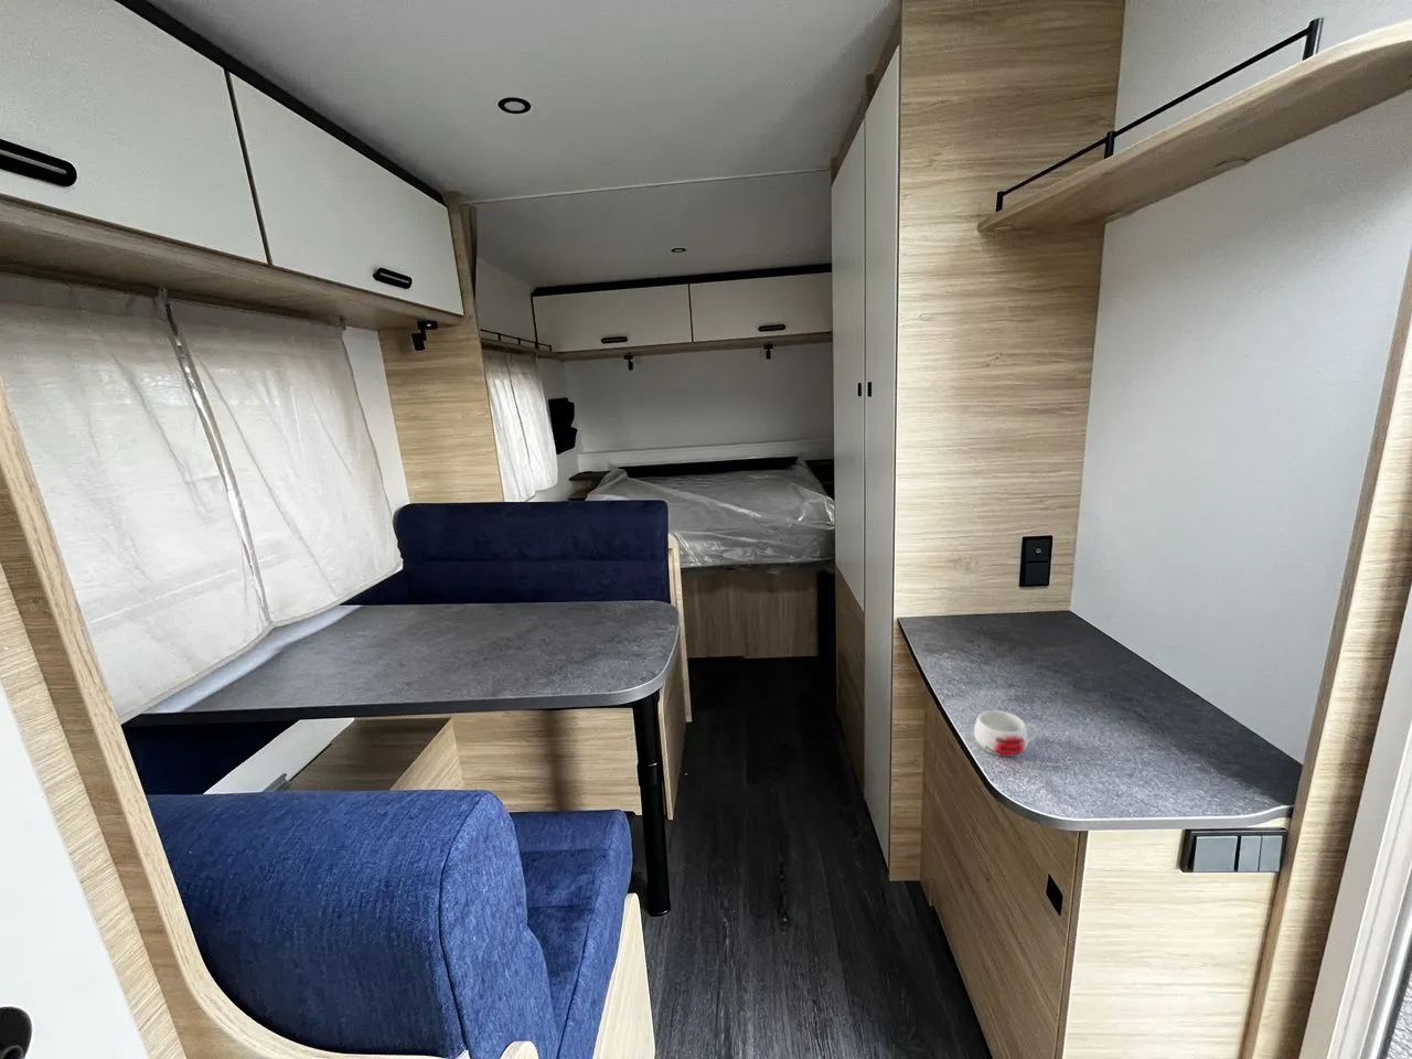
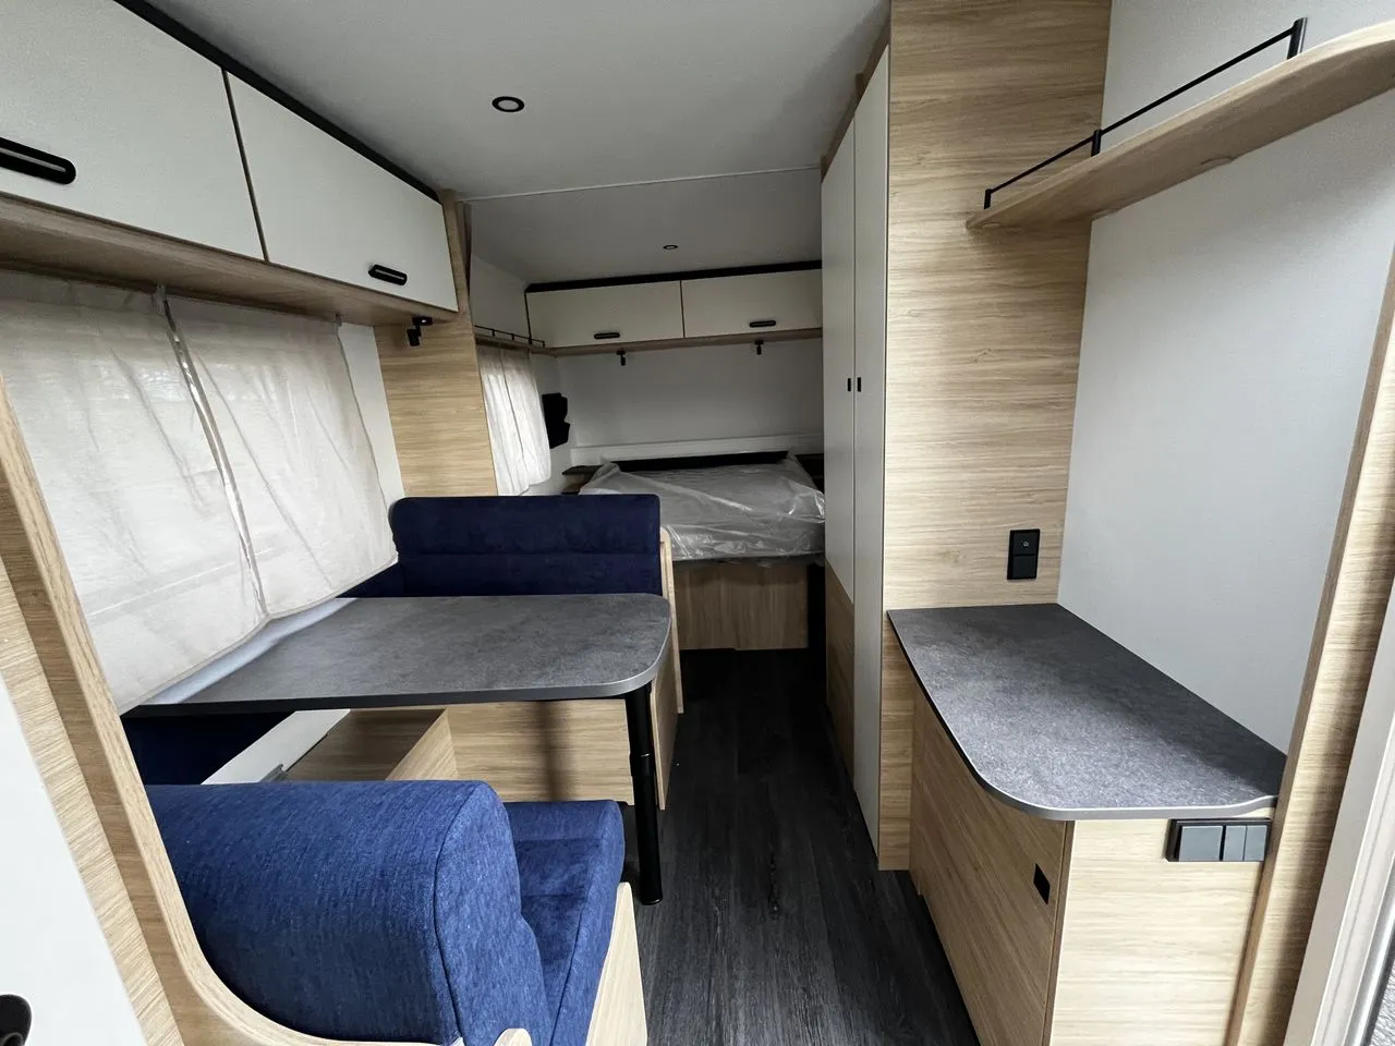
- mug (1013, 734)
